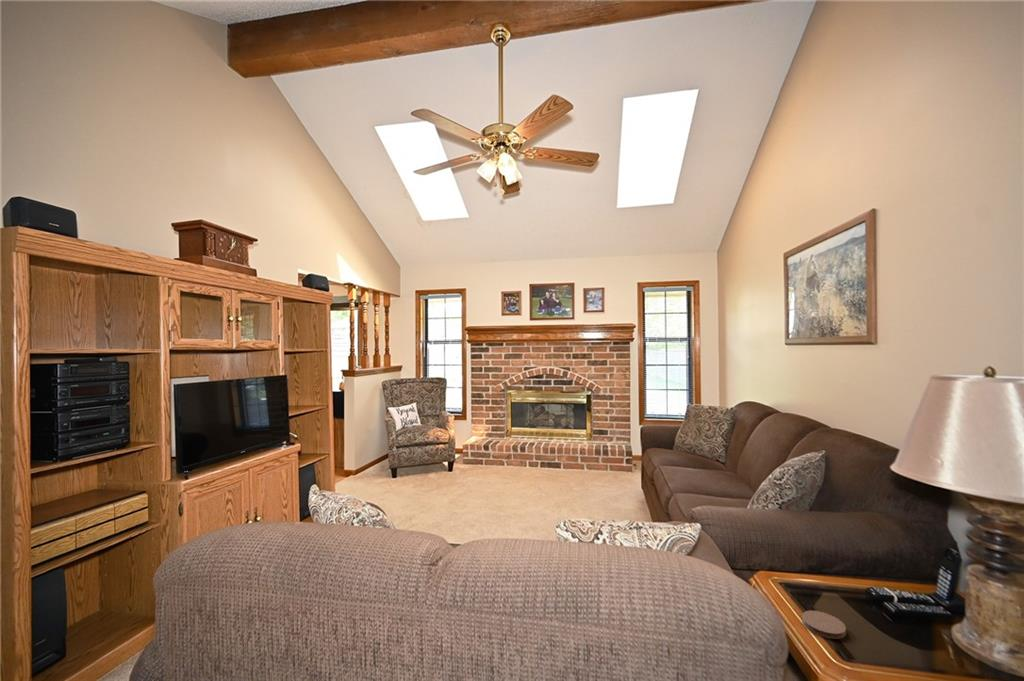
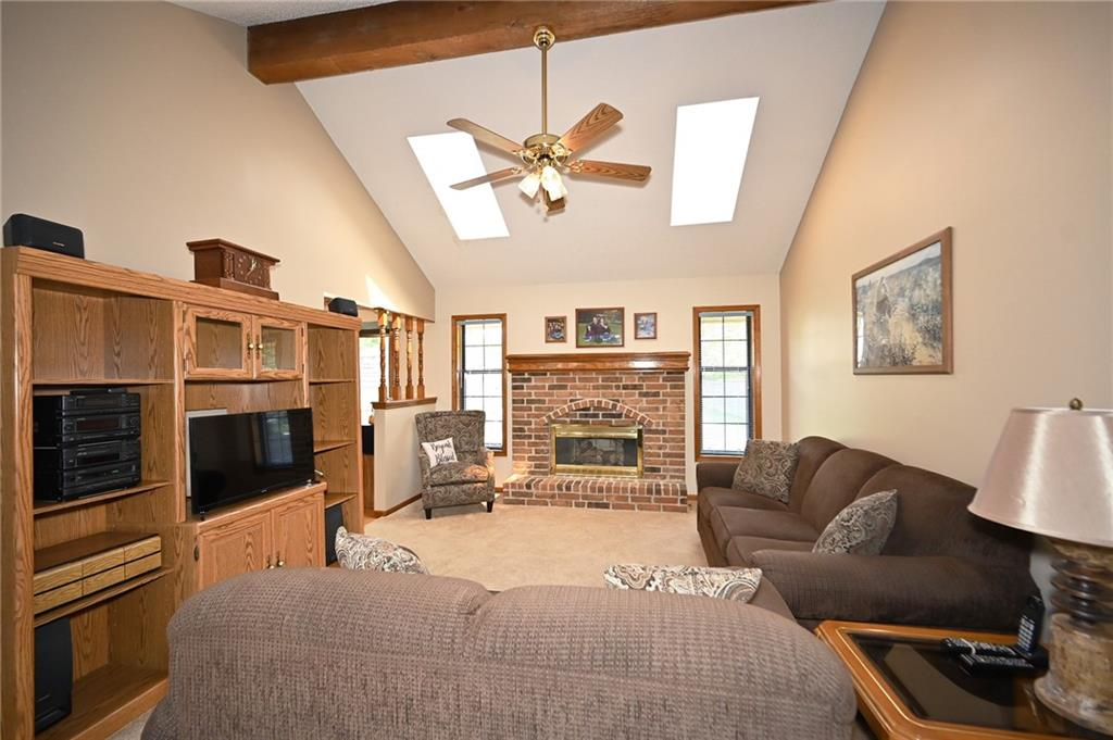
- coaster (823, 624)
